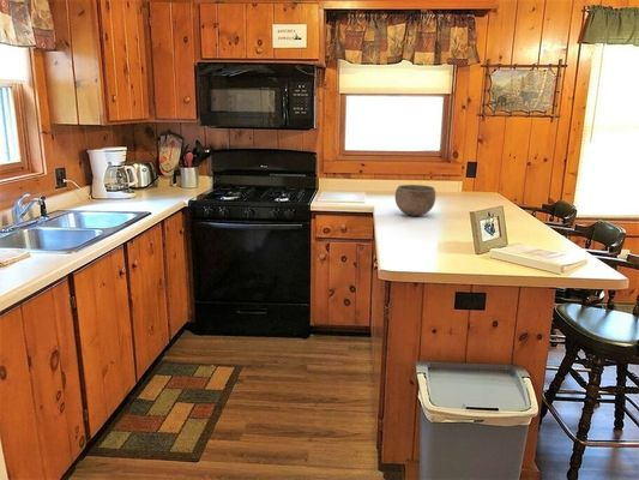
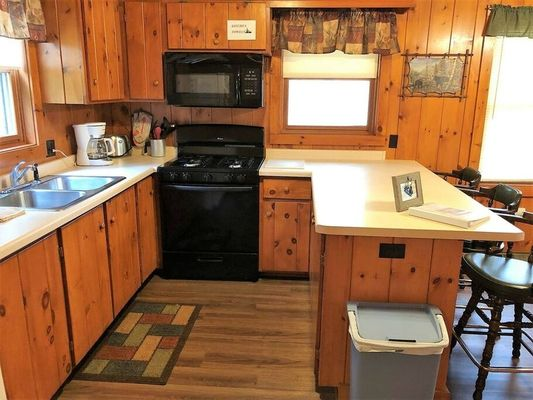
- bowl (415, 200)
